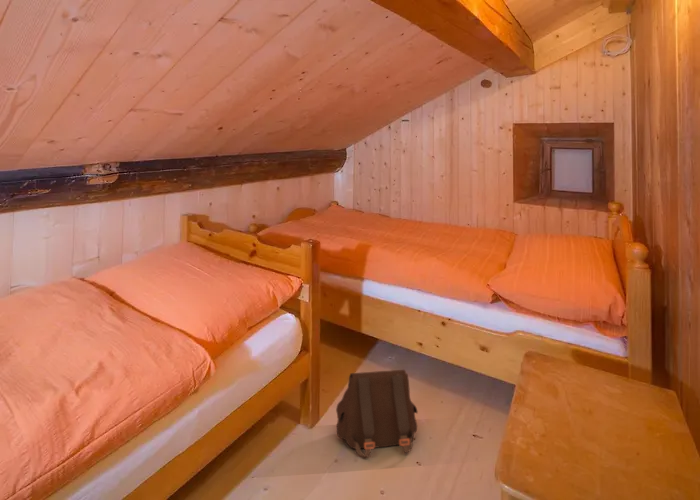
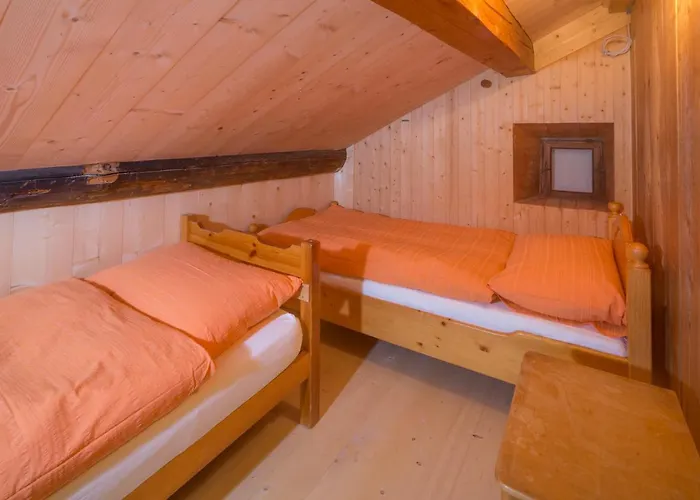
- satchel (377, 406)
